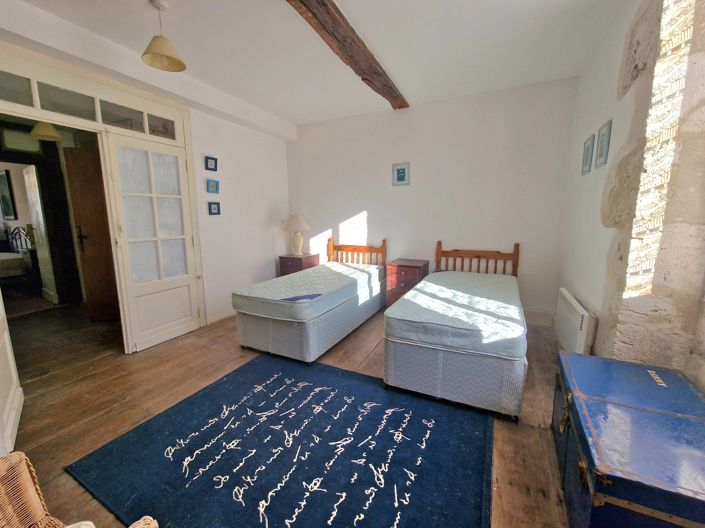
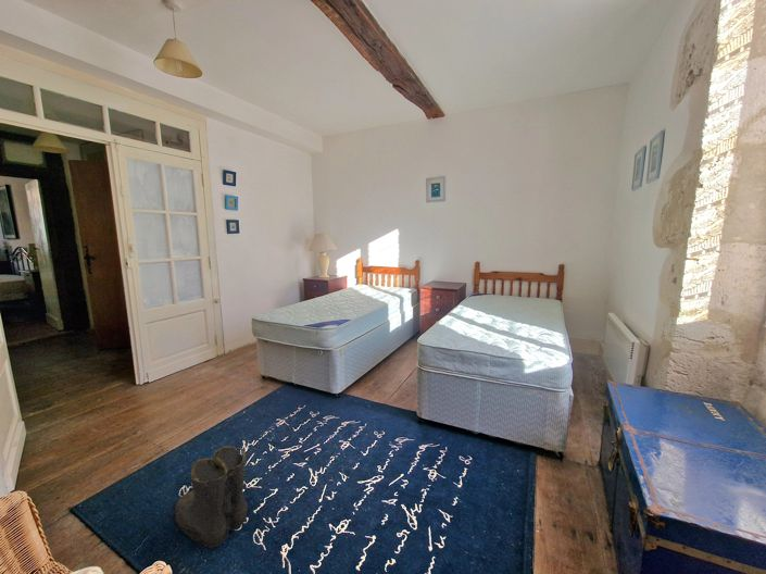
+ boots (211, 484)
